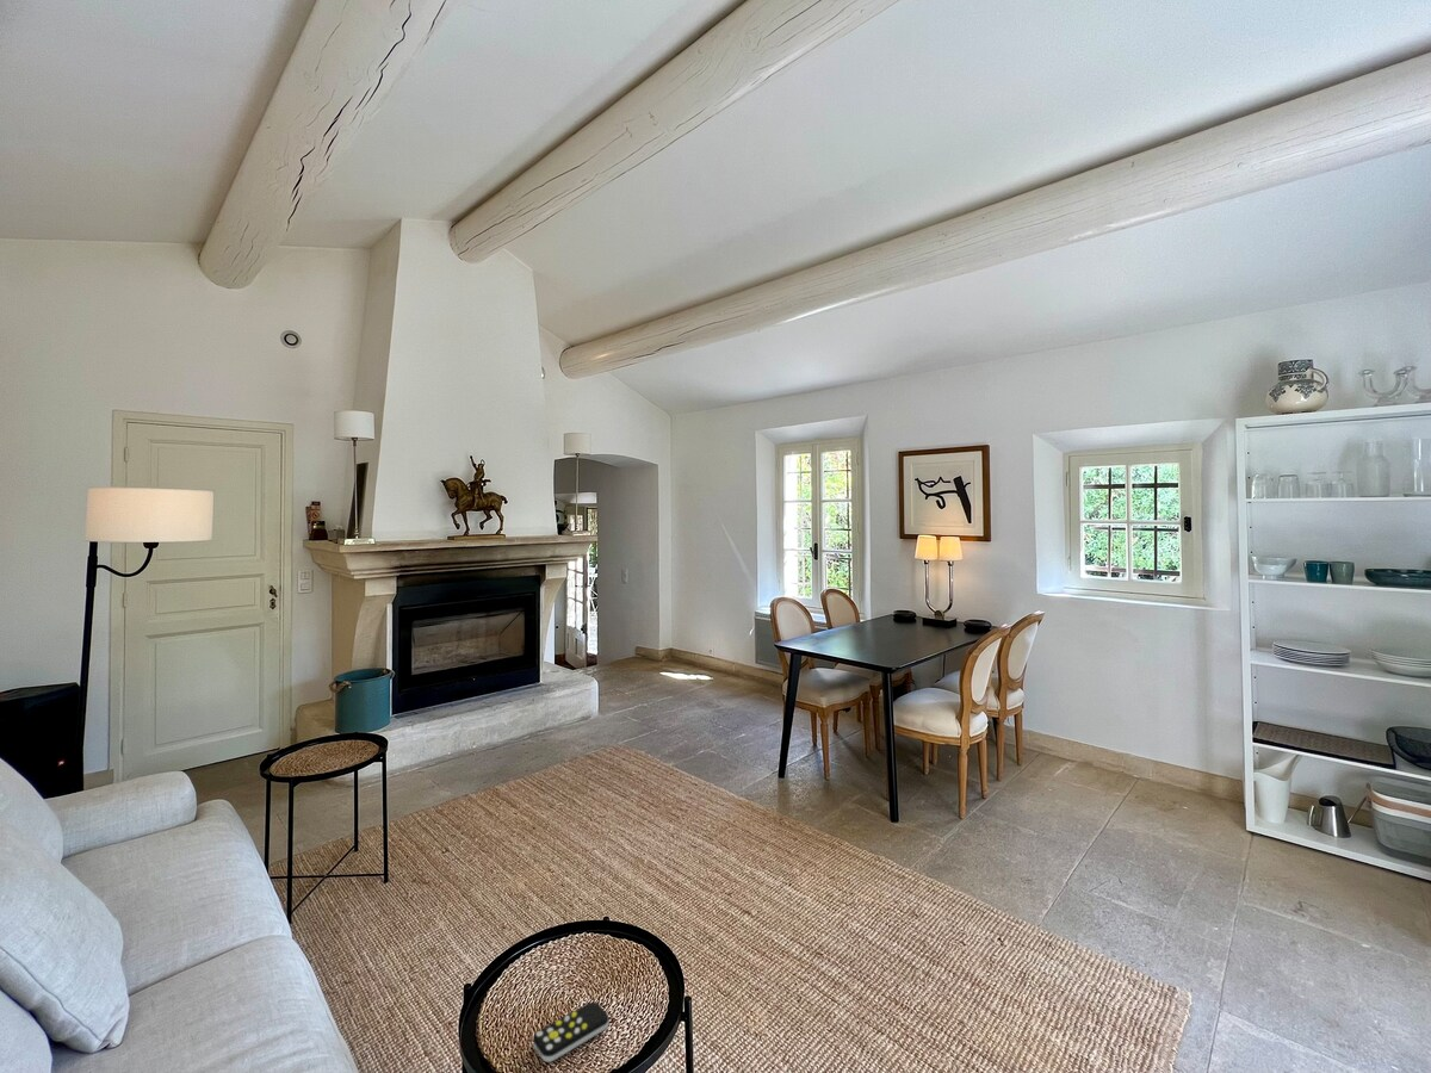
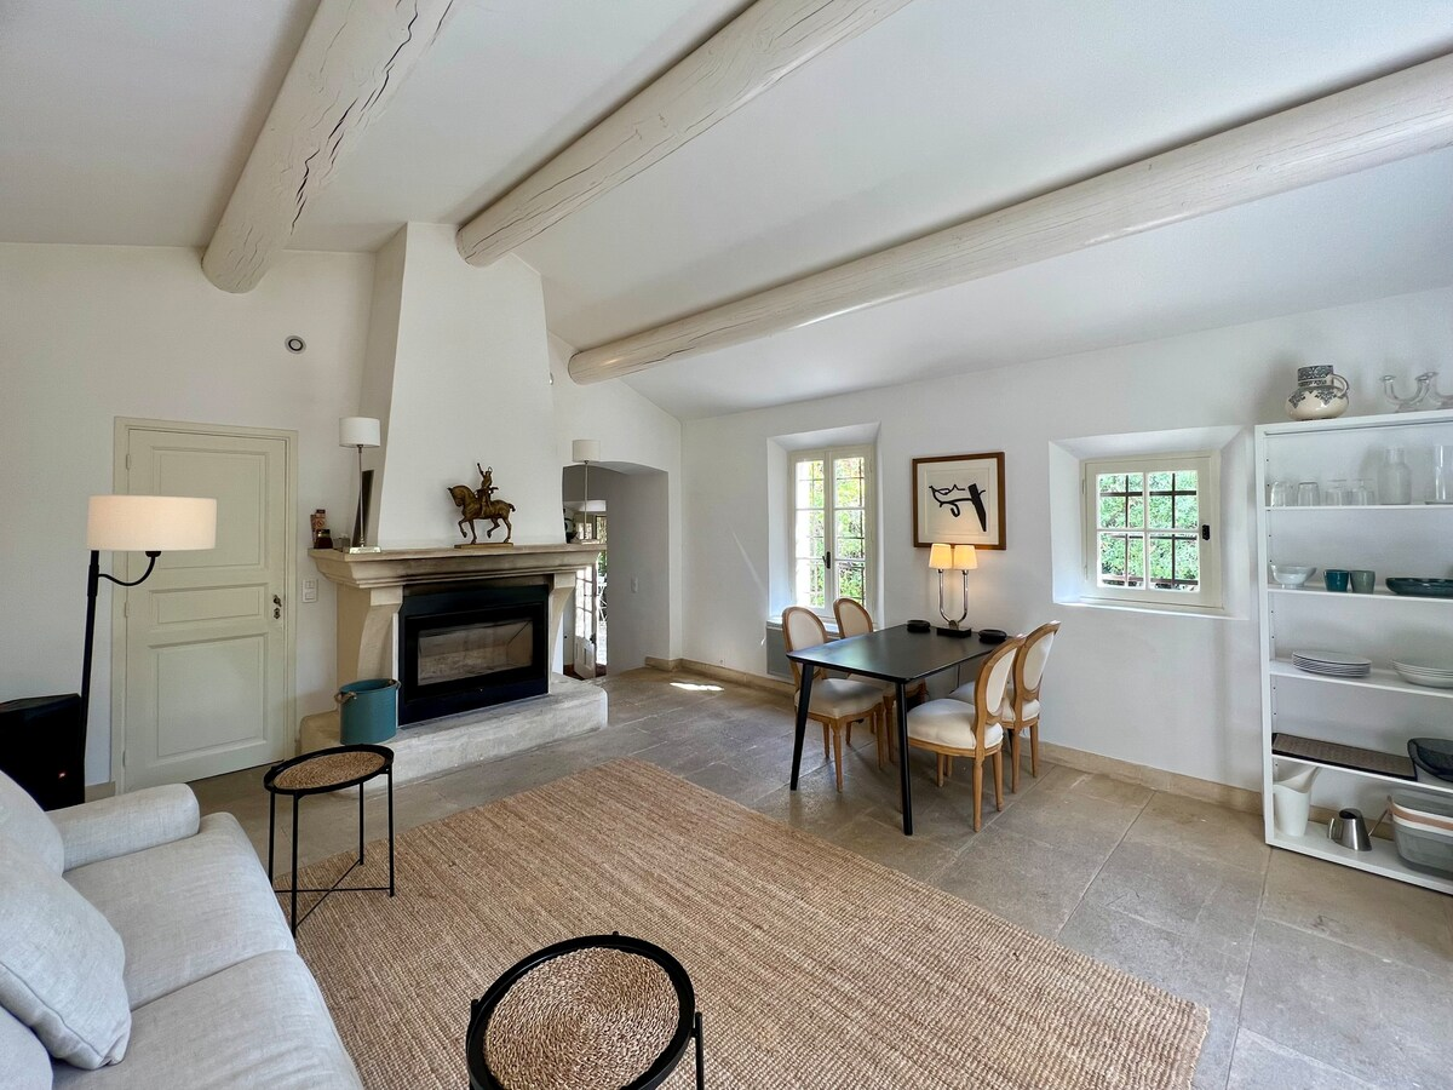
- remote control (571, 1029)
